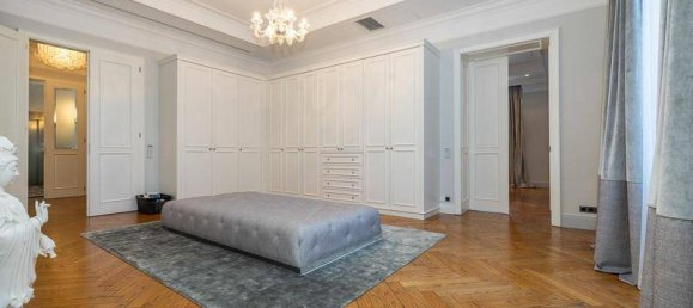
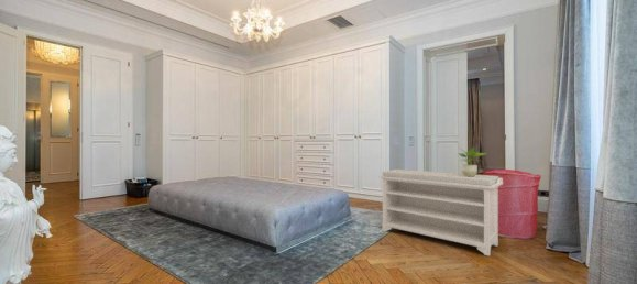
+ bench (436, 205)
+ potted plant (470, 162)
+ laundry hamper (509, 200)
